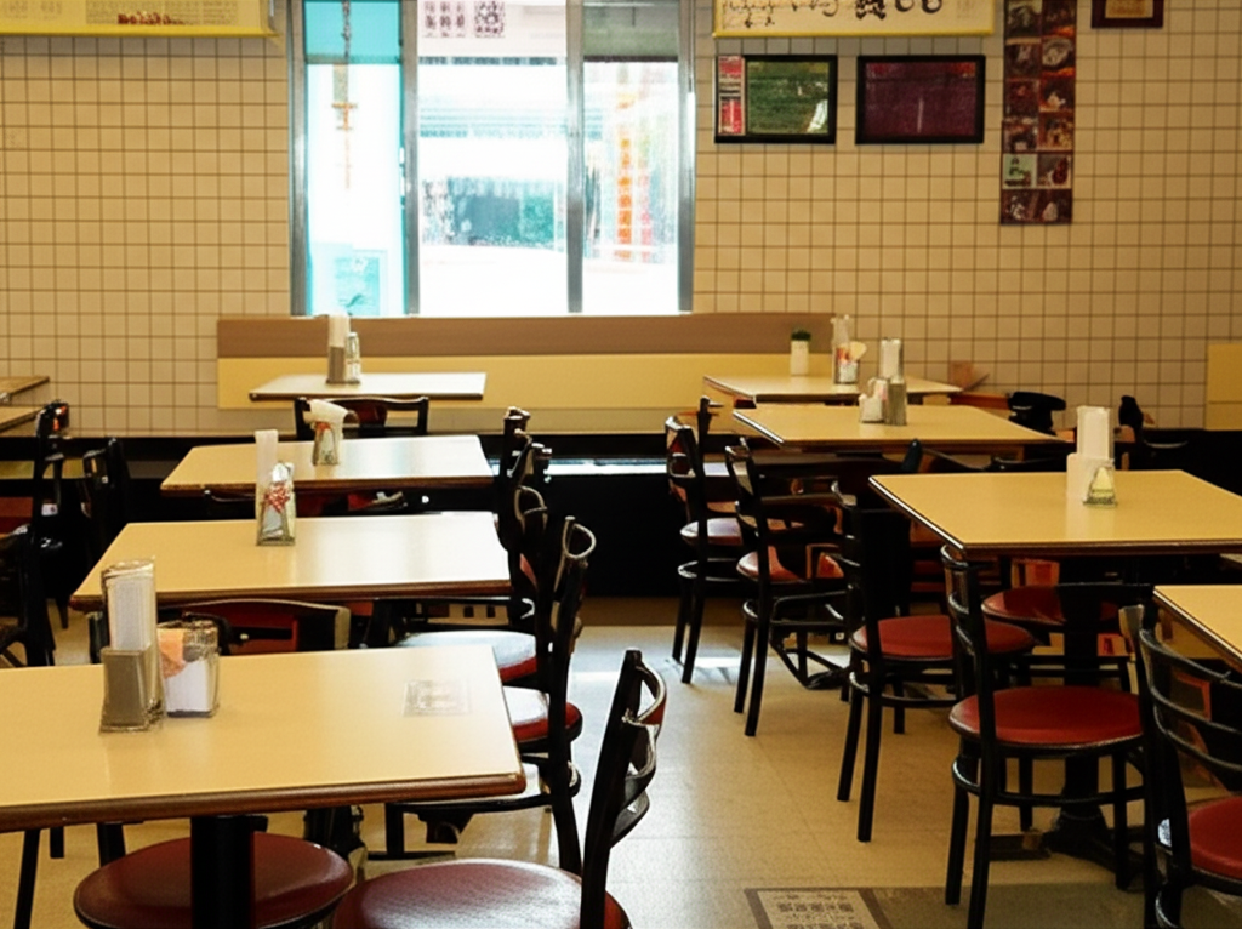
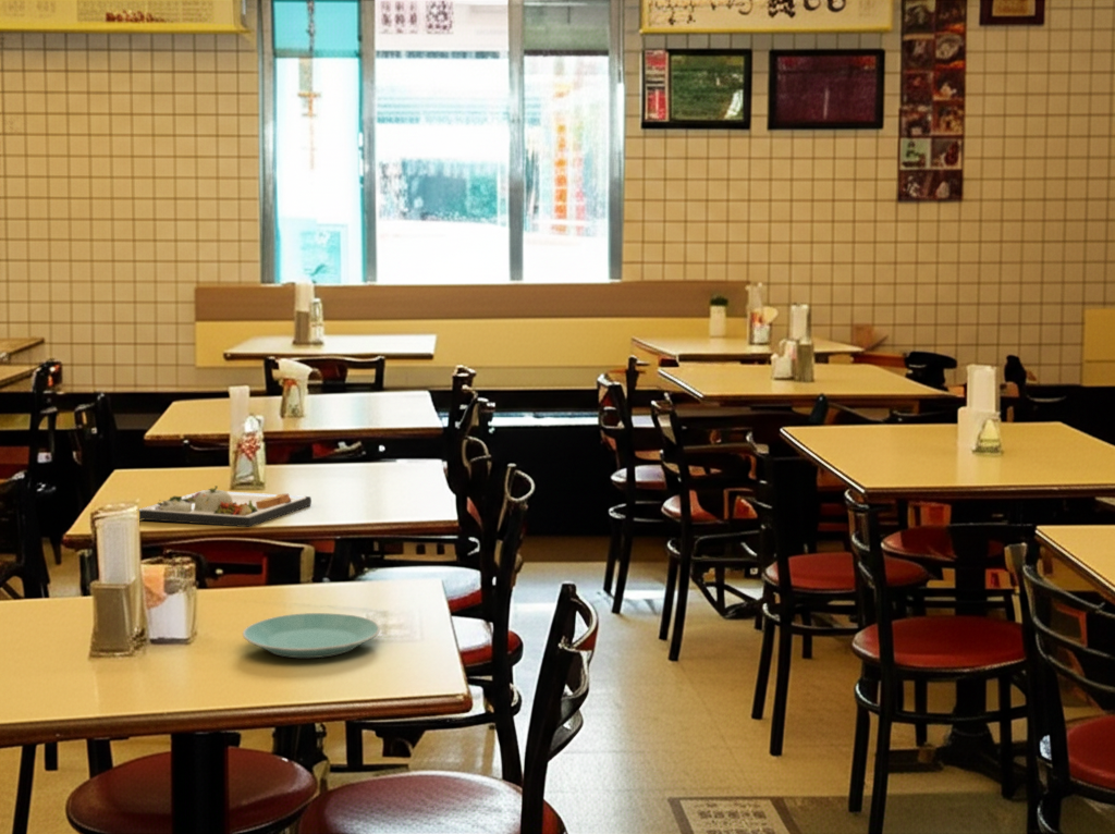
+ dinner plate (225, 498)
+ plate (311, 637)
